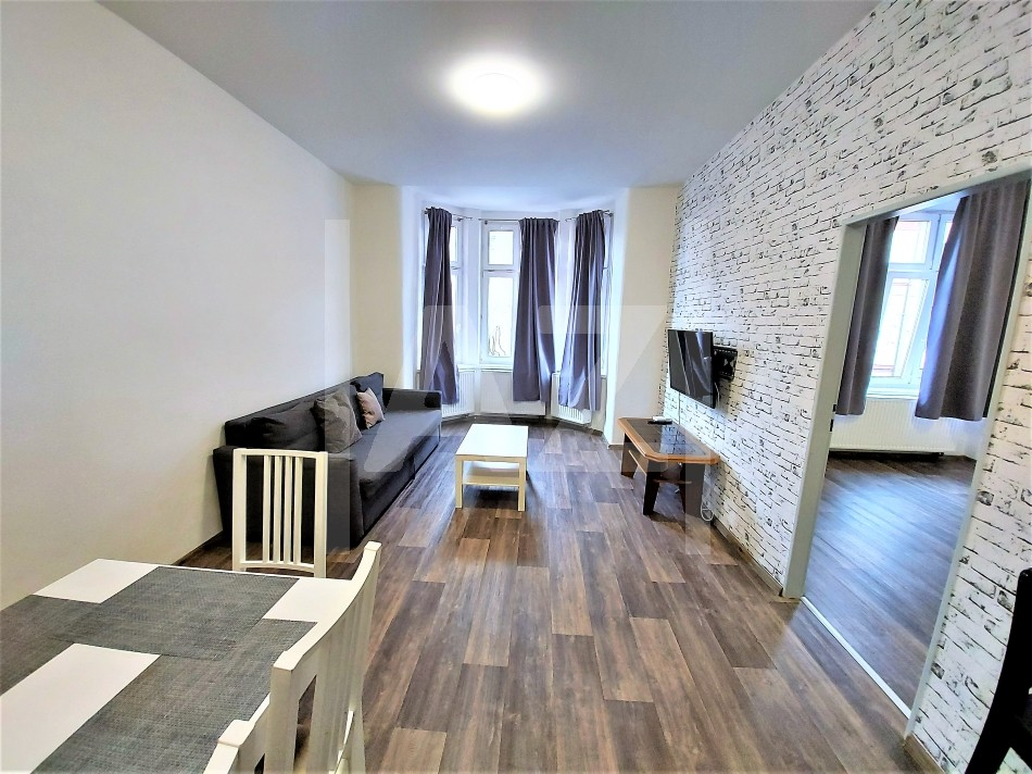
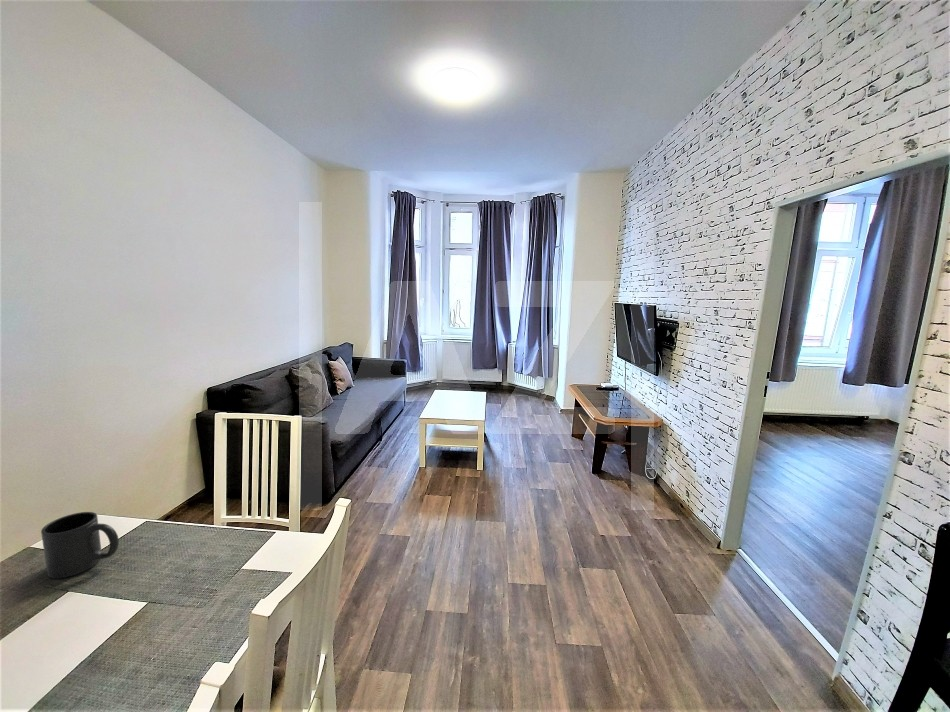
+ mug (81, 543)
